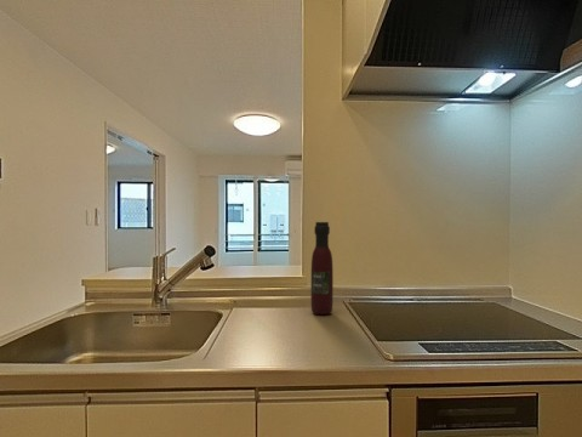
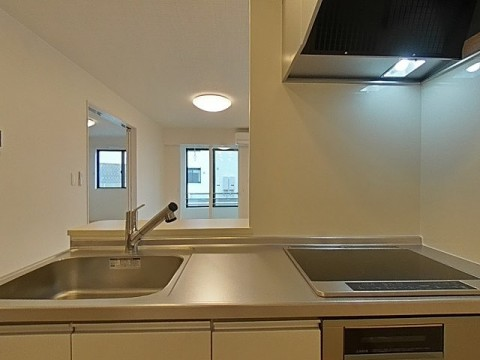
- wine bottle (321, 267)
